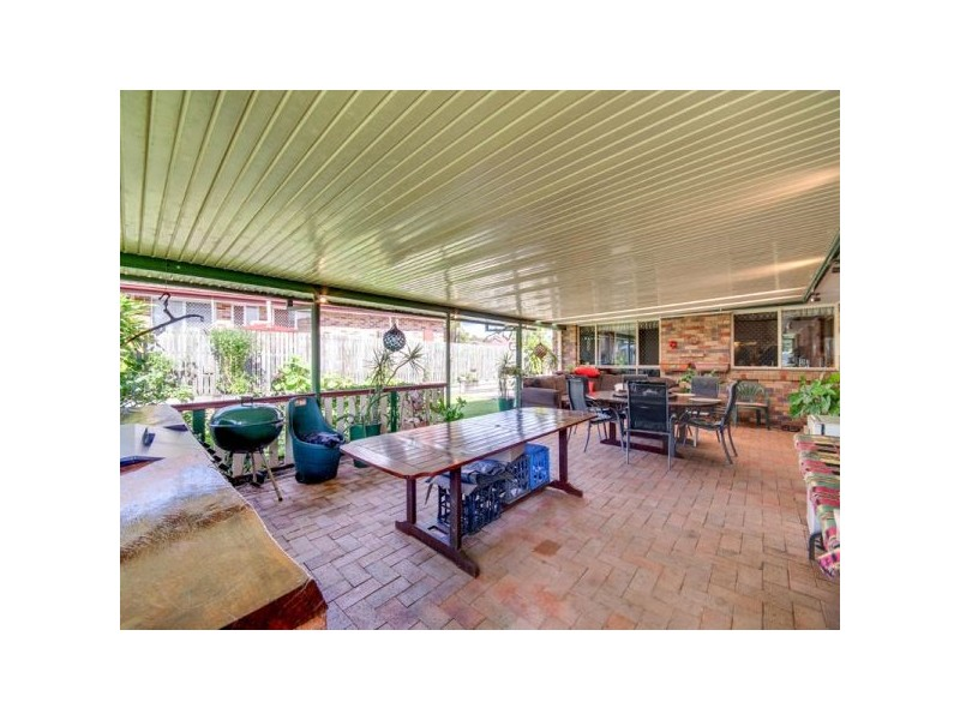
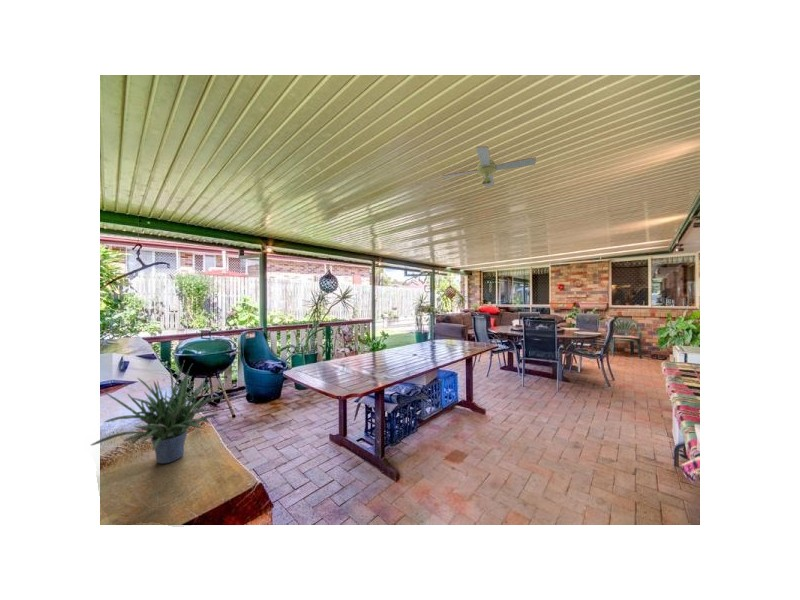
+ ceiling fan (486, 172)
+ potted plant (164, 409)
